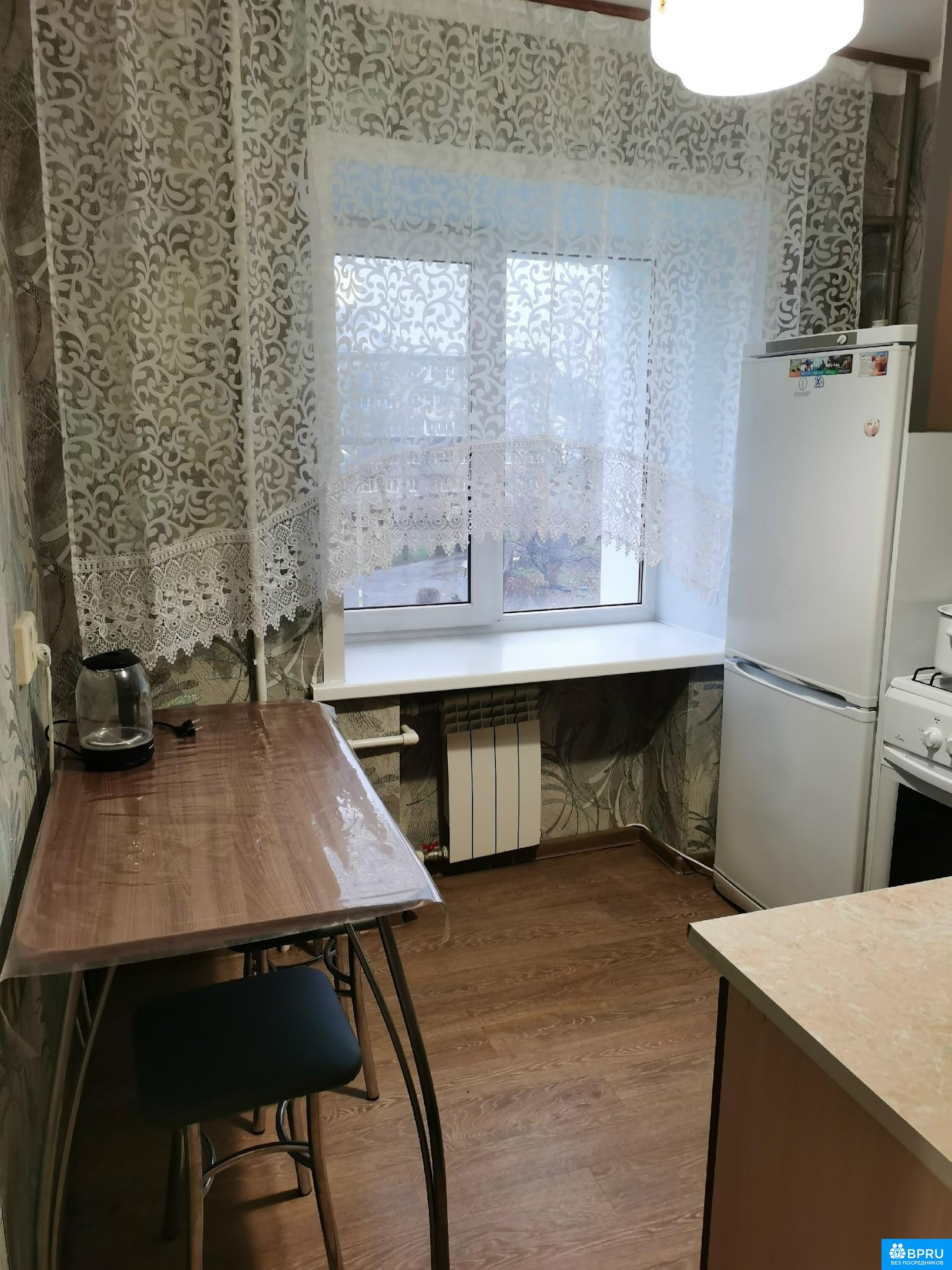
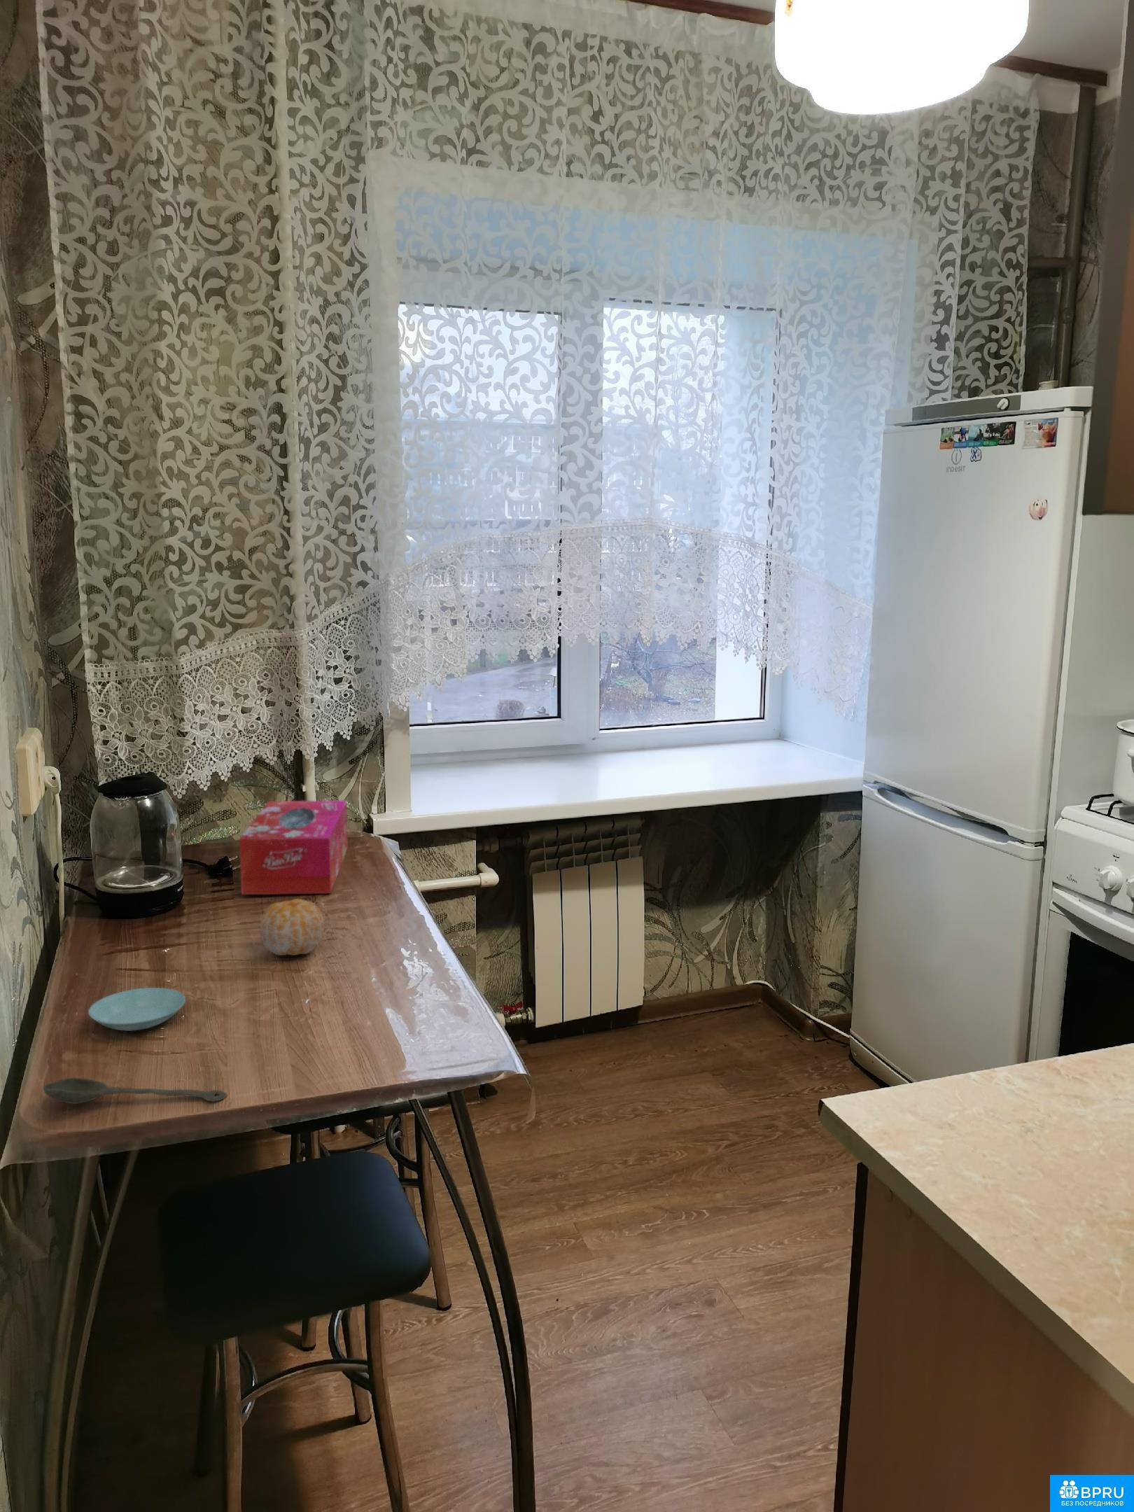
+ fruit (292, 927)
+ tissue box (298, 844)
+ spoon (136, 1088)
+ saucer (138, 1012)
